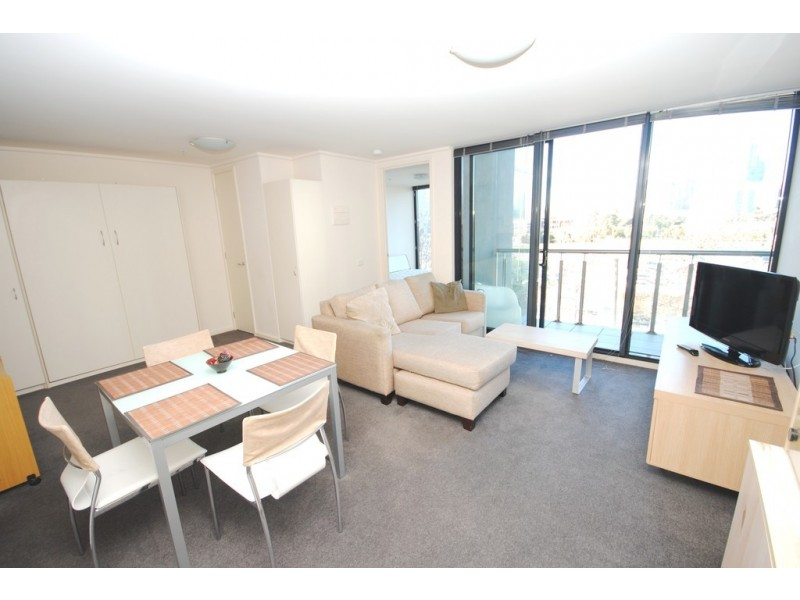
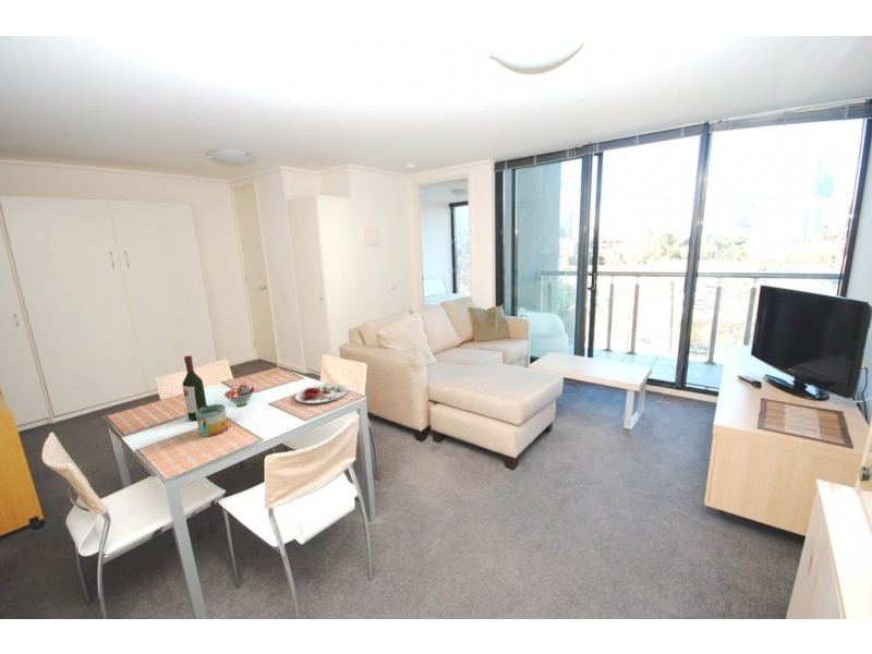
+ mug (209, 421)
+ wine bottle (193, 387)
+ plate (322, 392)
